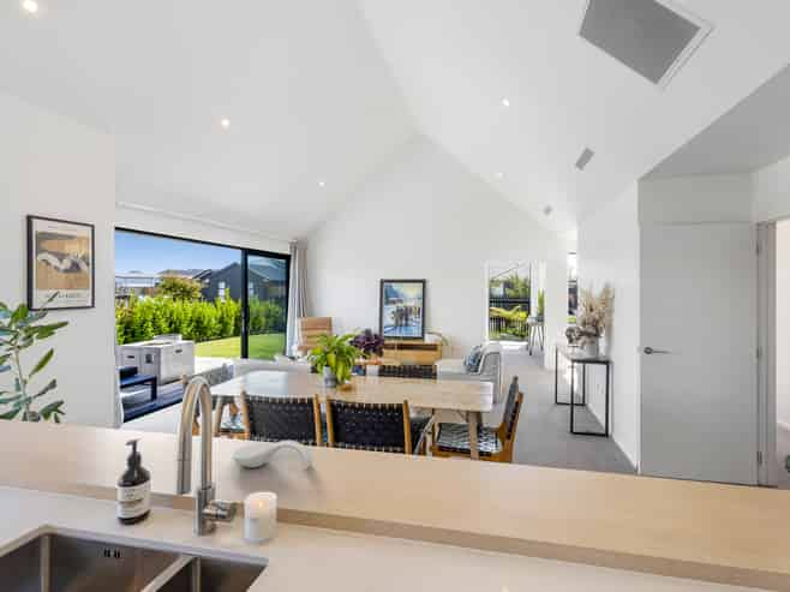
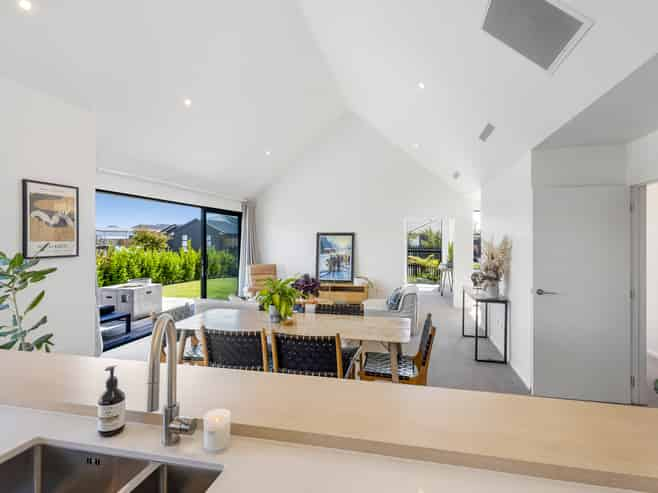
- spoon rest (271, 453)
